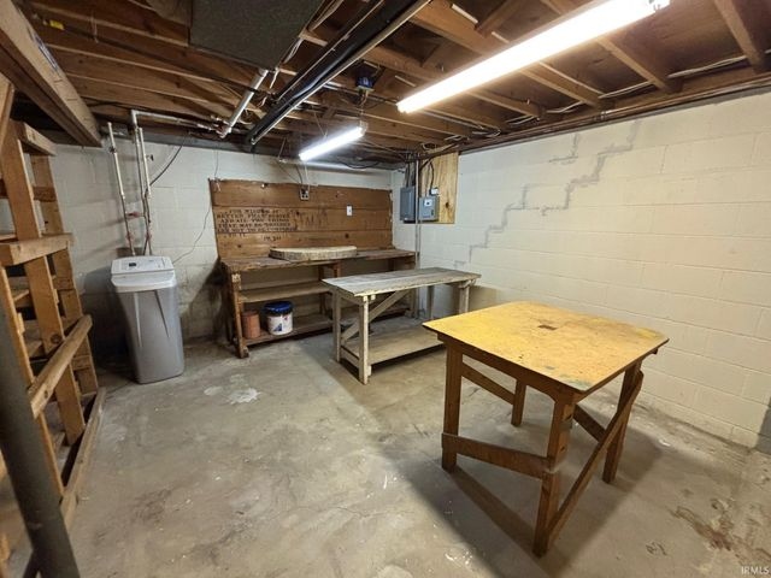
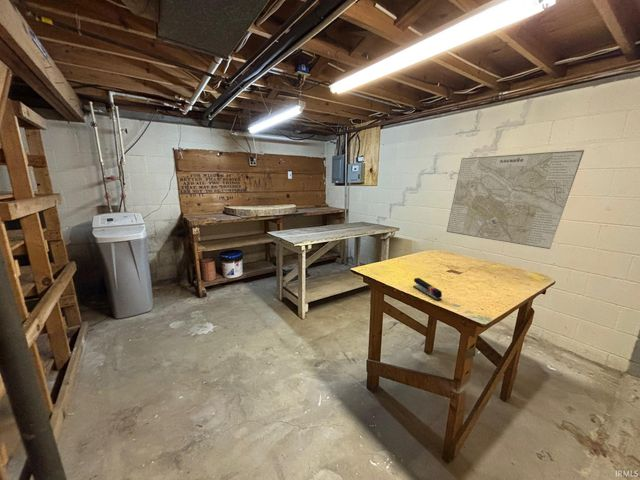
+ map (502, 199)
+ stapler (427, 288)
